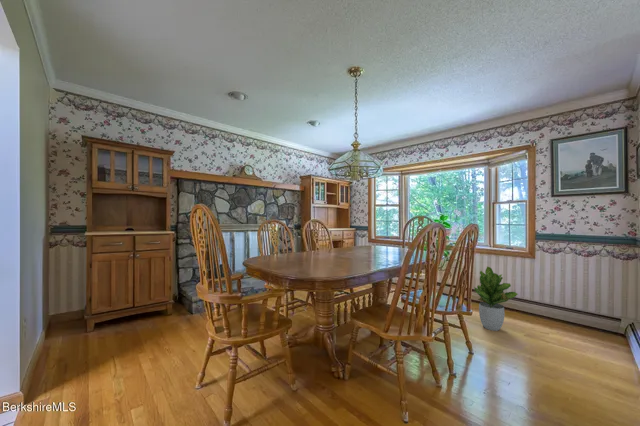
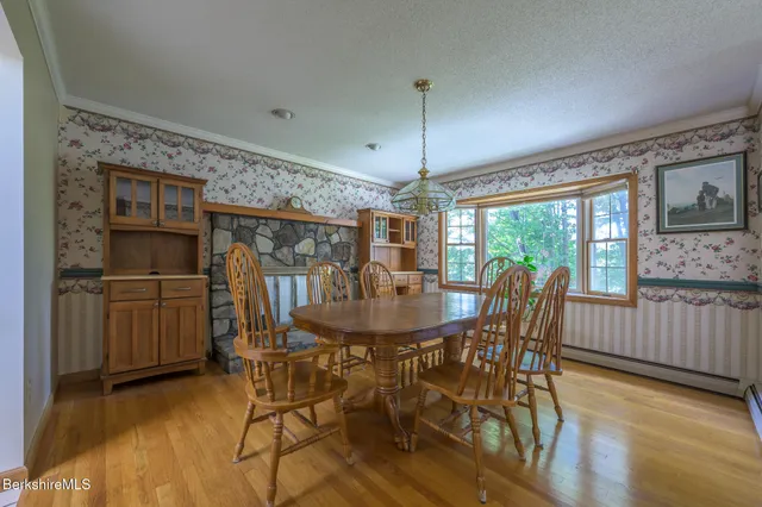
- potted plant (492, 298)
